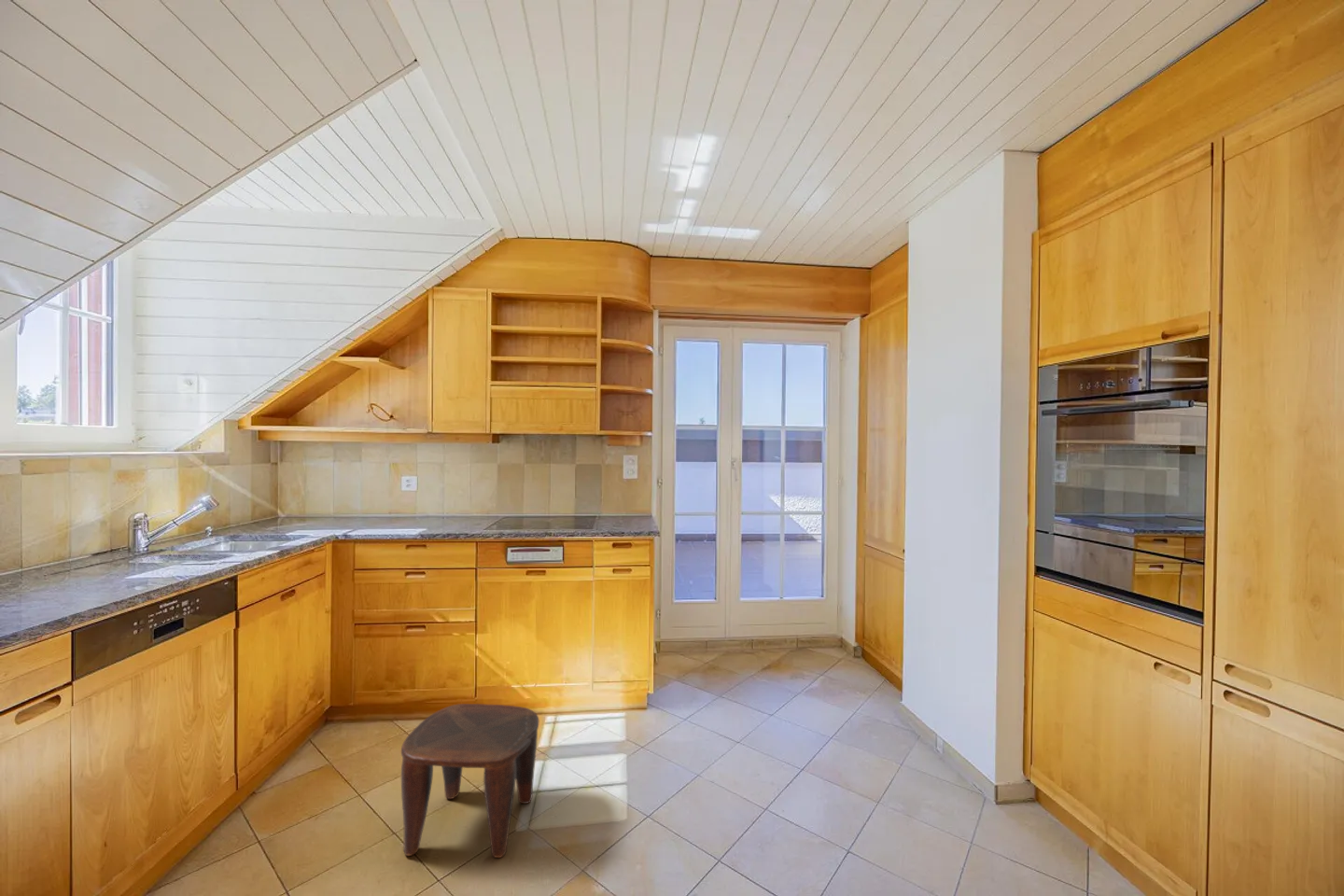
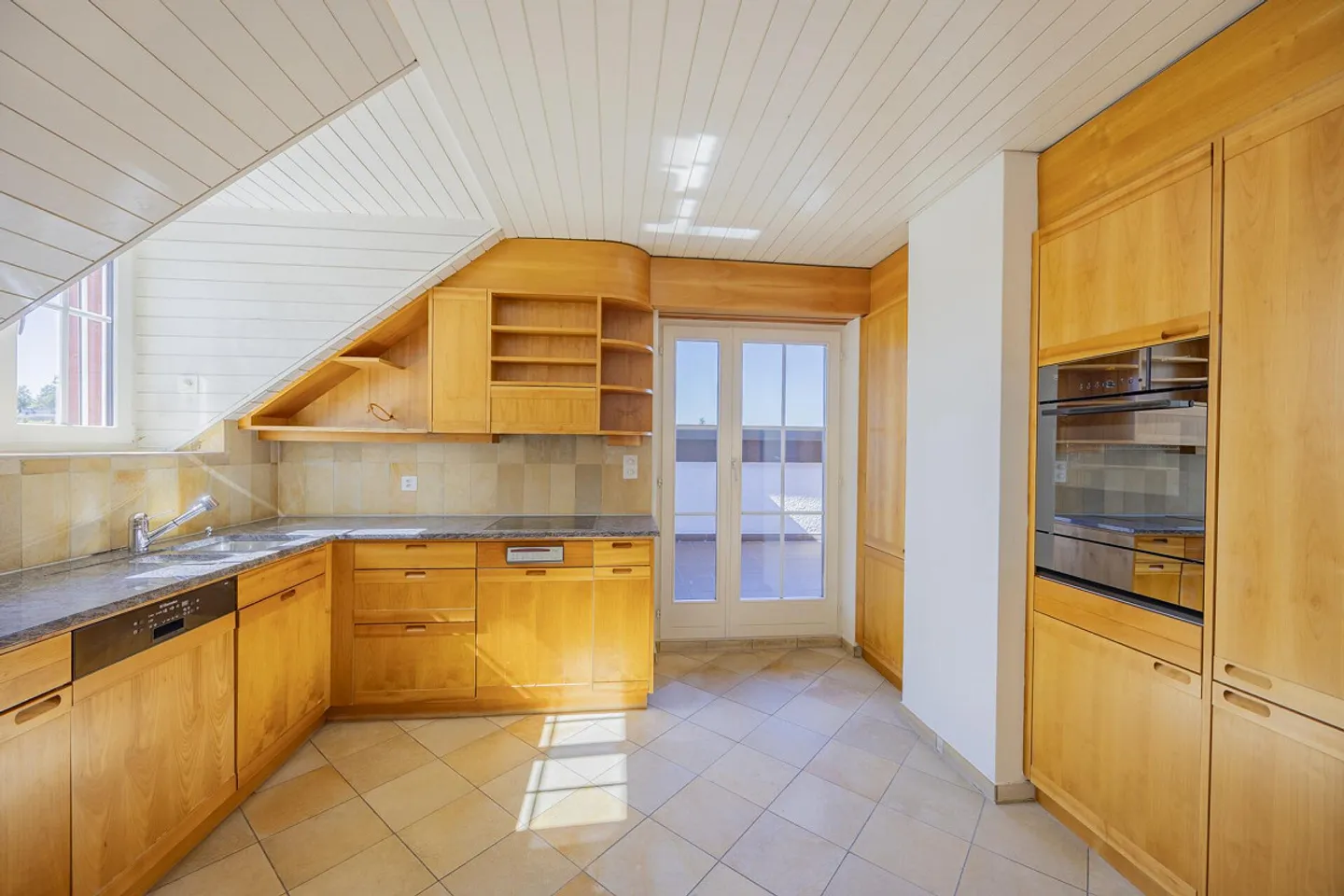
- stool (472, 767)
